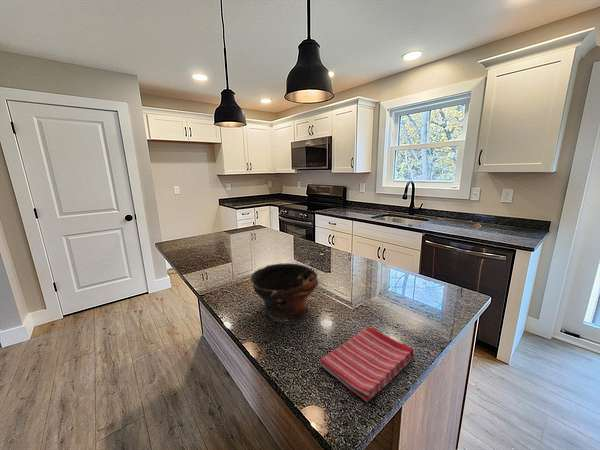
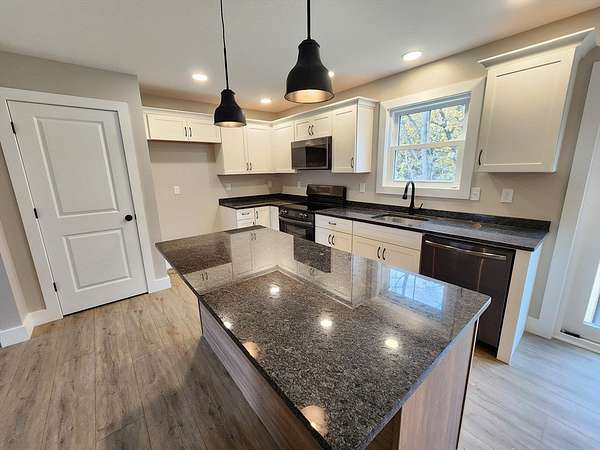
- bowl (284, 292)
- dish towel (367, 356)
